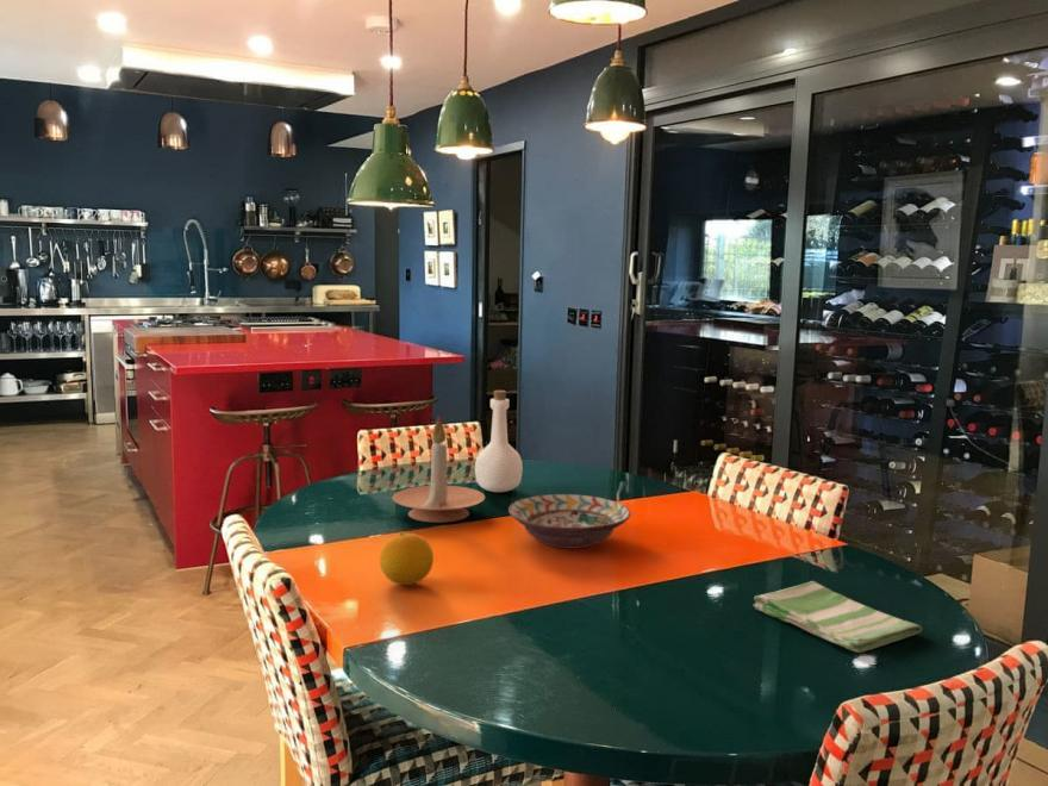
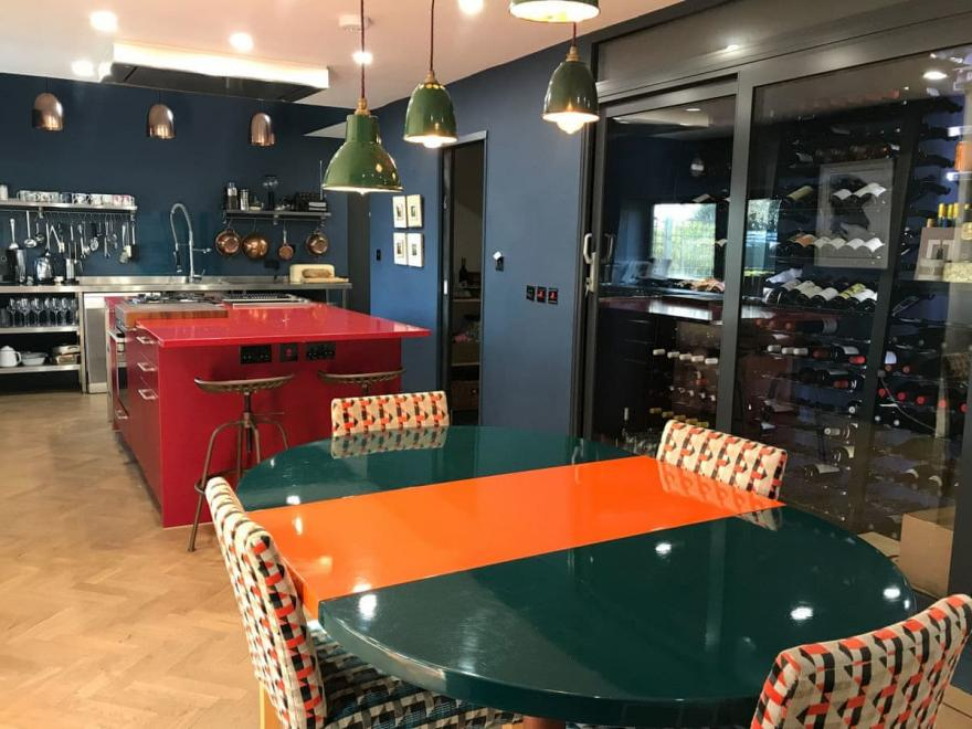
- decorative bowl (568, 524)
- bottle (499, 441)
- candle holder (438, 464)
- fruit (406, 559)
- dish towel (832, 613)
